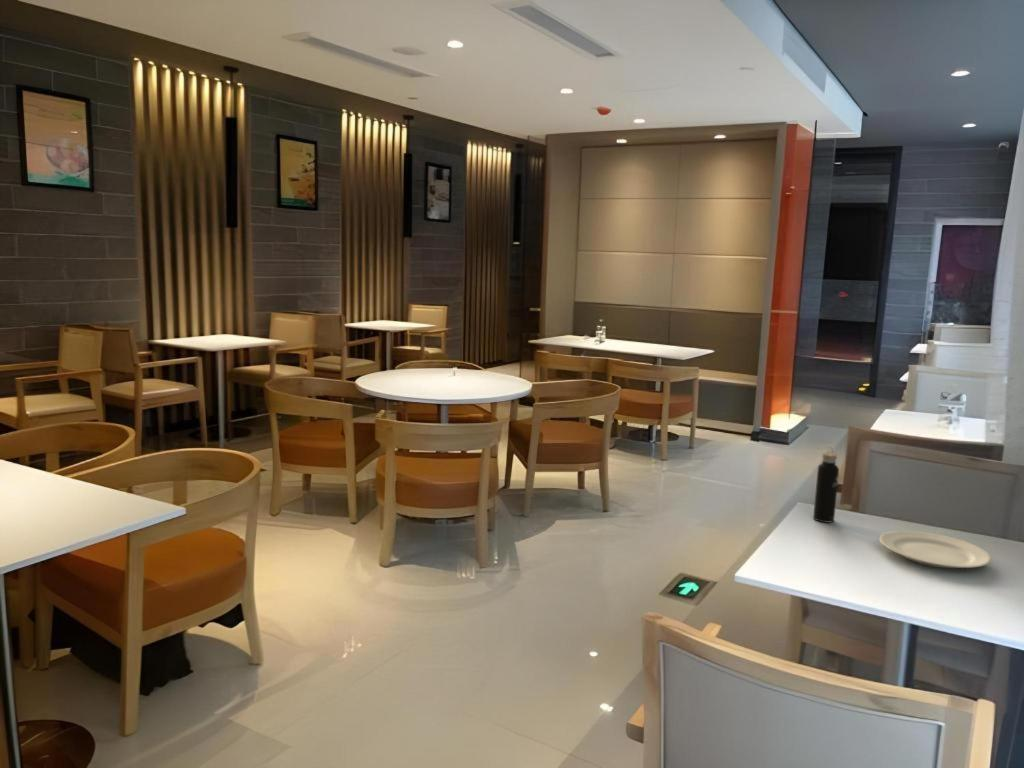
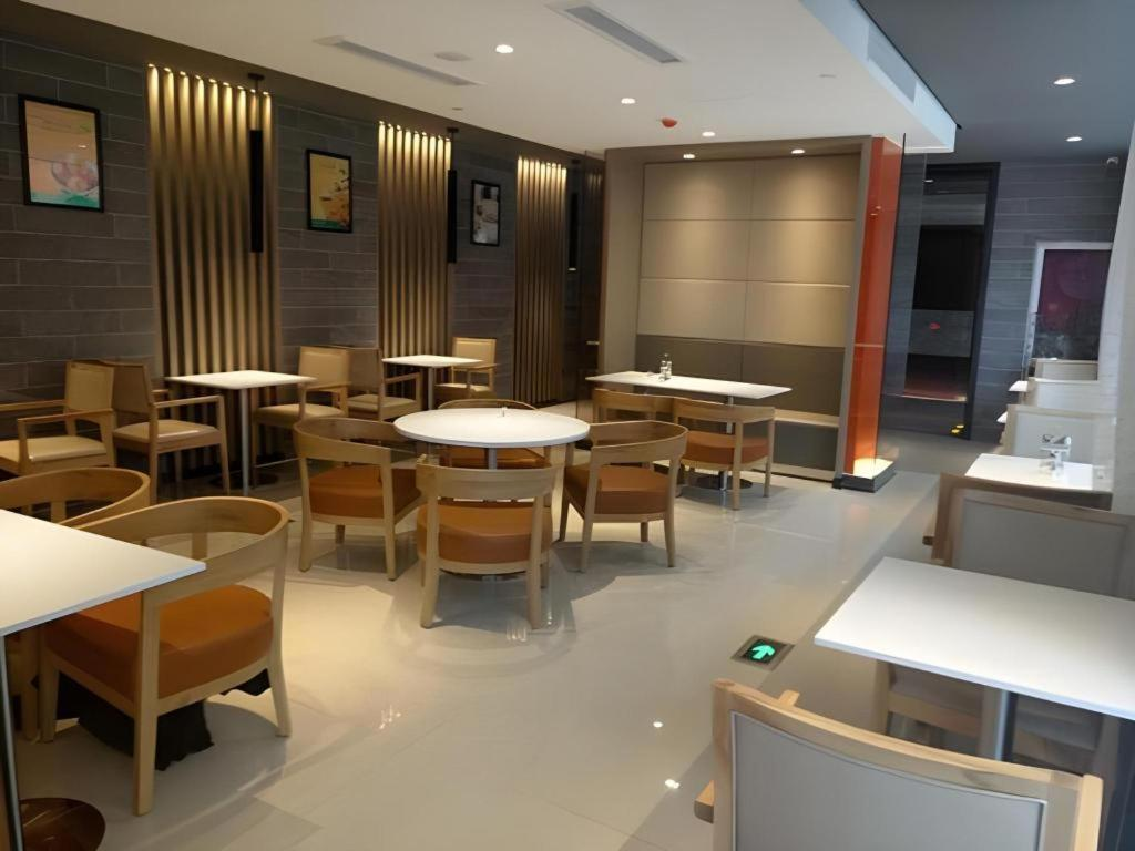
- chinaware (933, 551)
- water bottle (826, 483)
